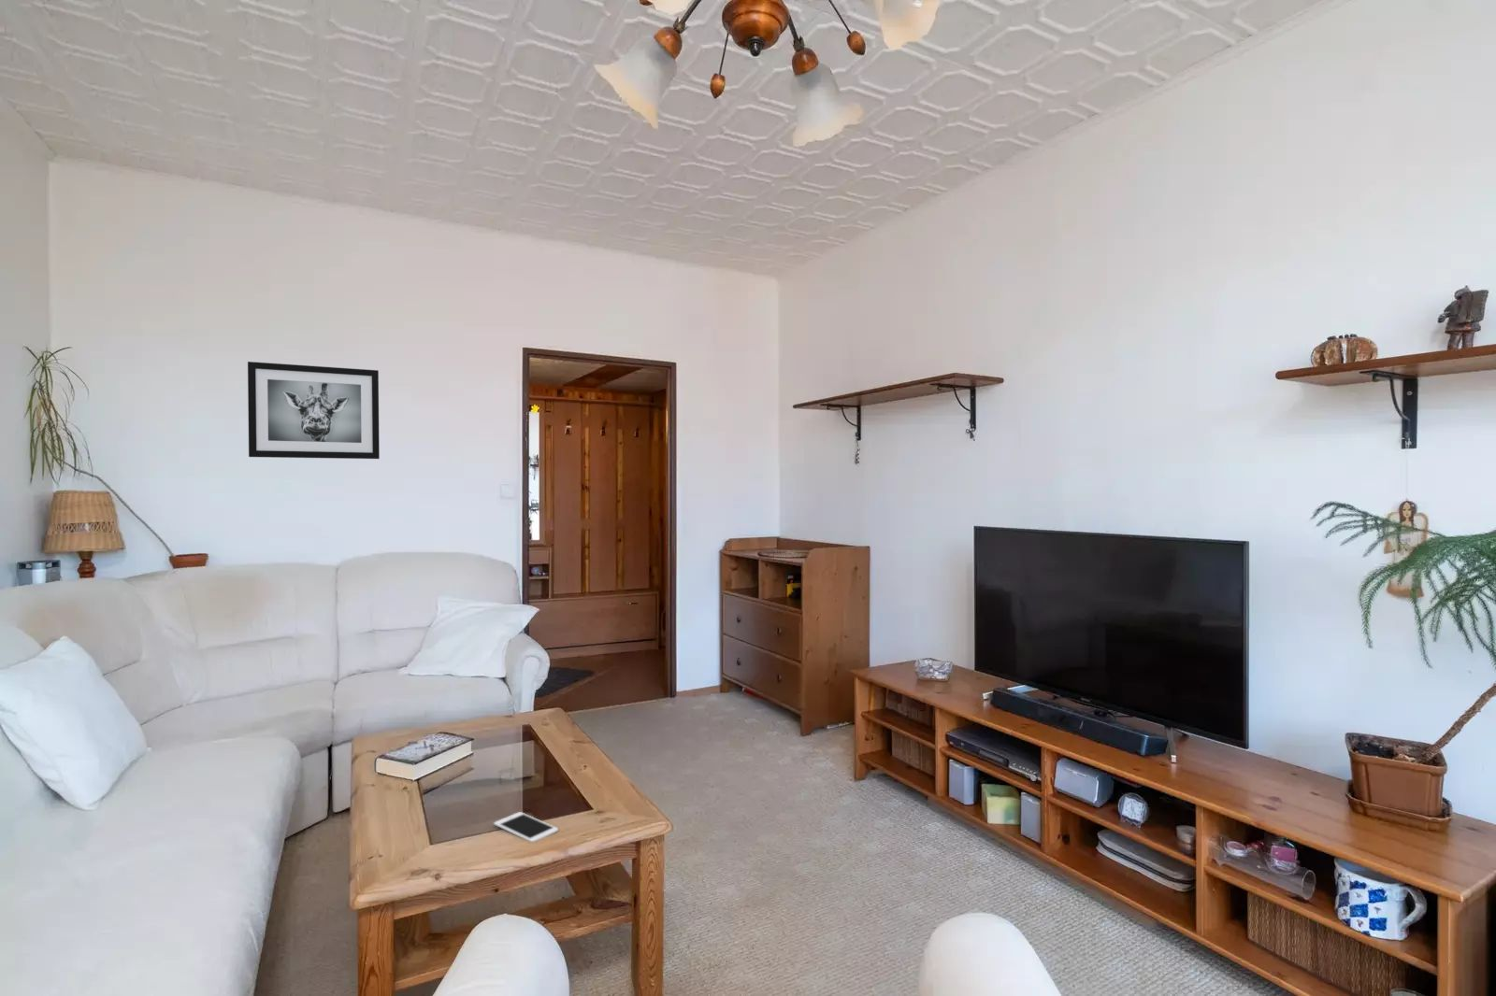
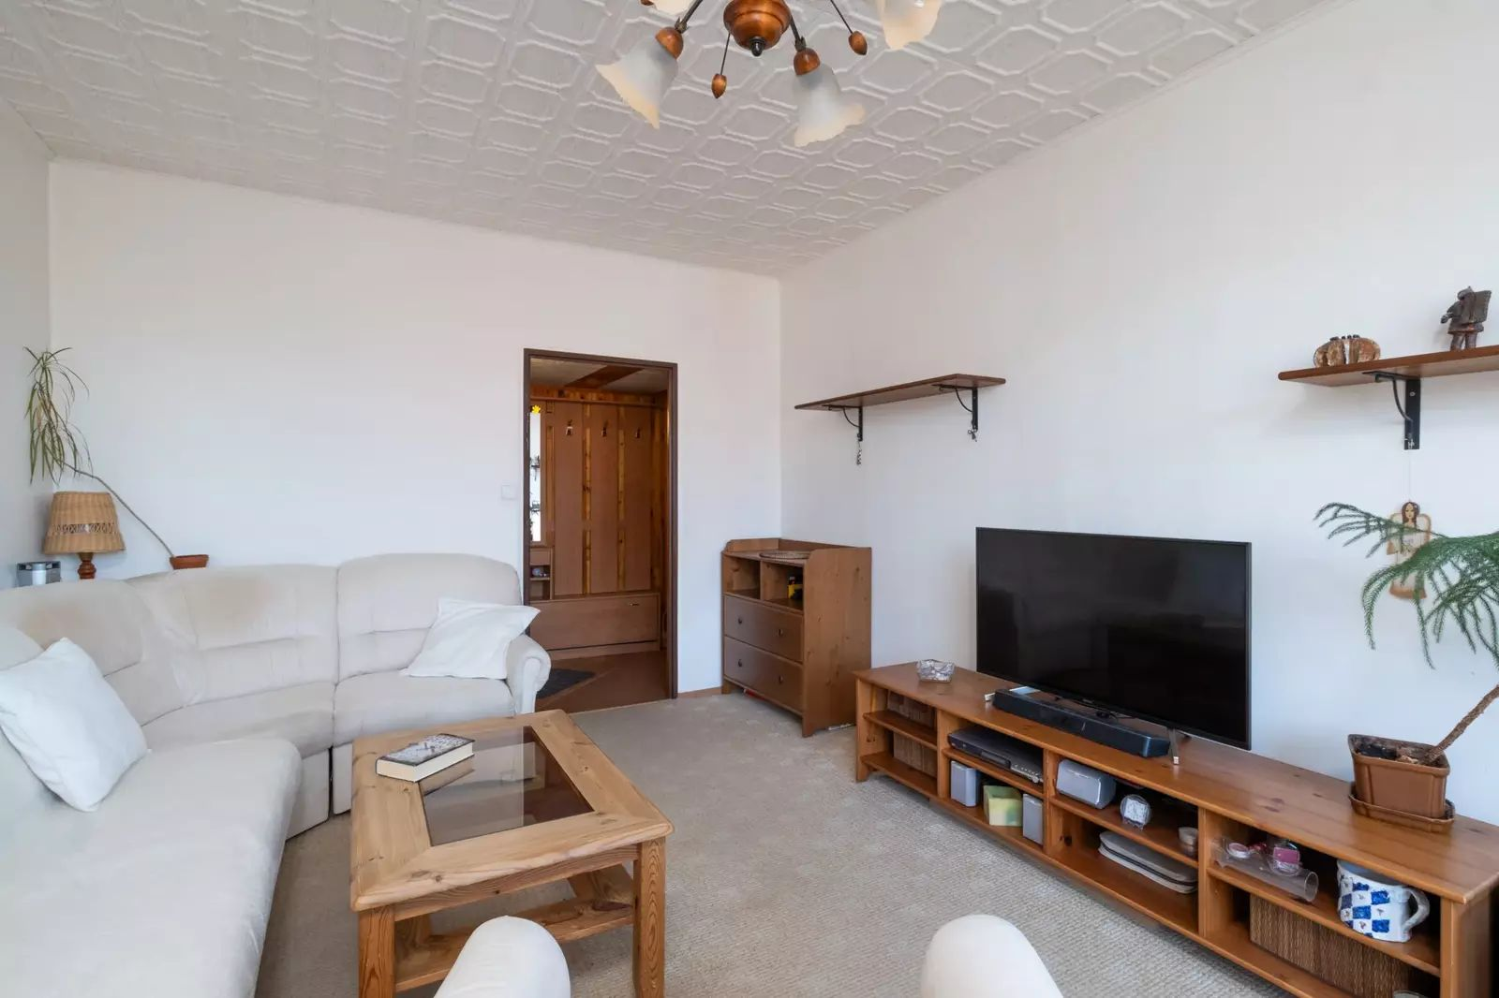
- wall art (316, 412)
- cell phone (525, 826)
